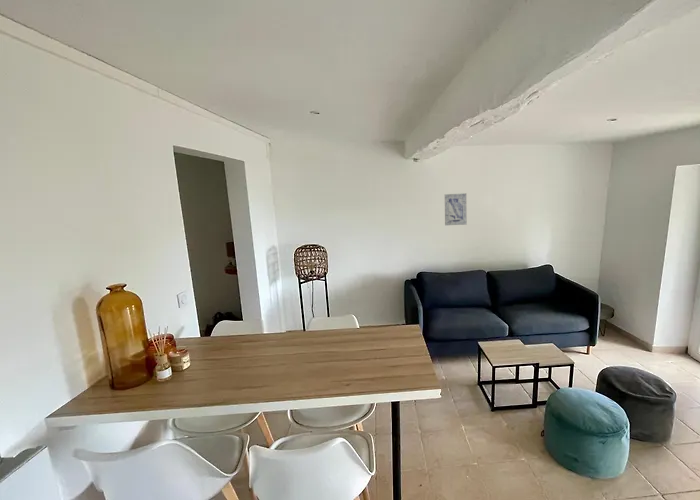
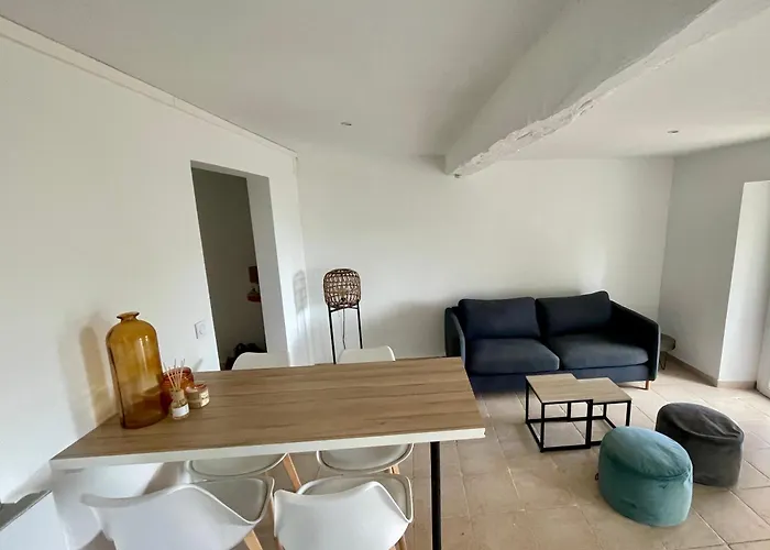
- wall art (455, 209)
